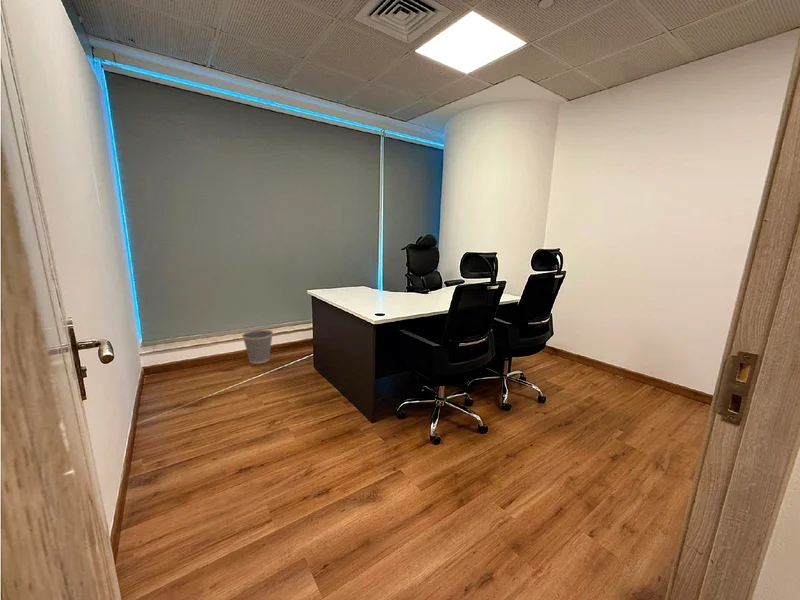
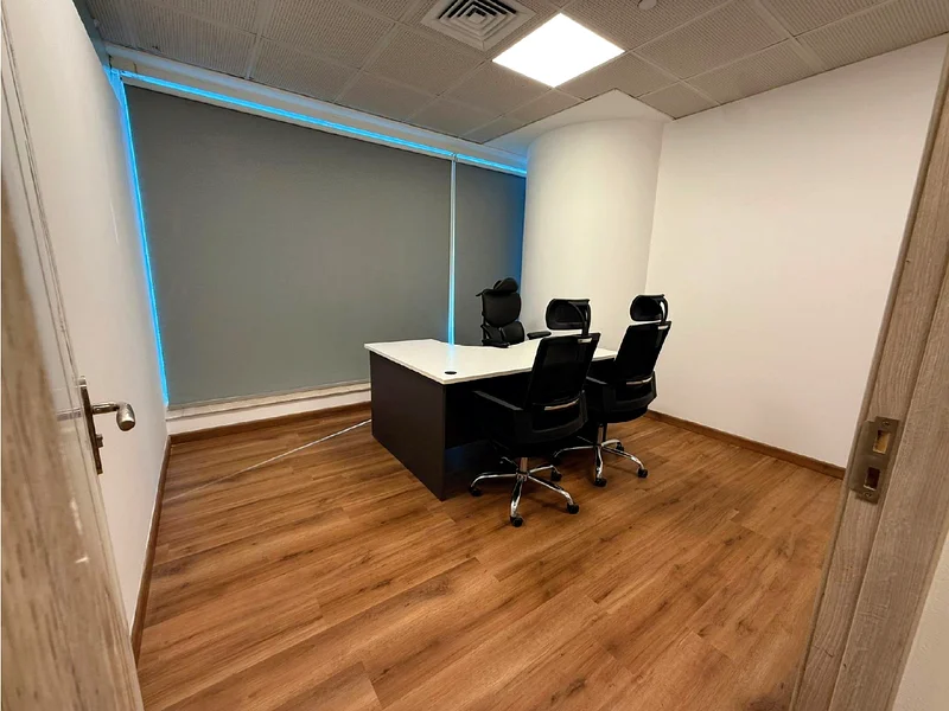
- wastebasket (258, 347)
